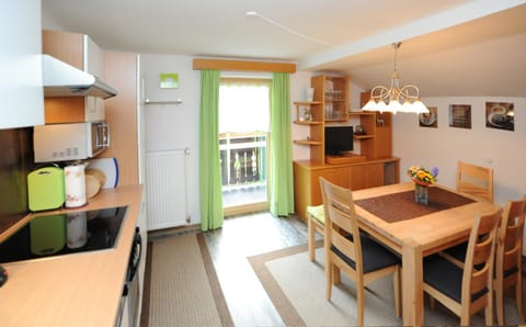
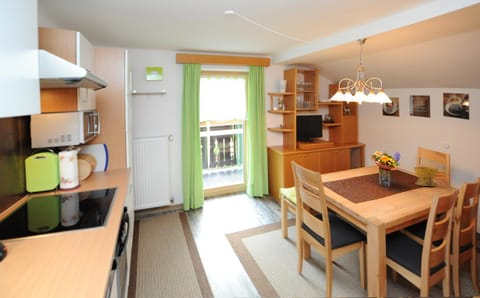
+ bowl (425, 176)
